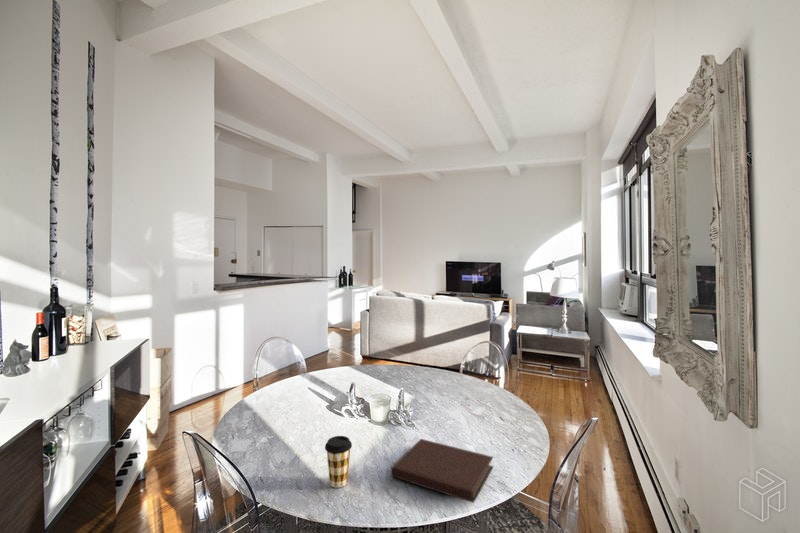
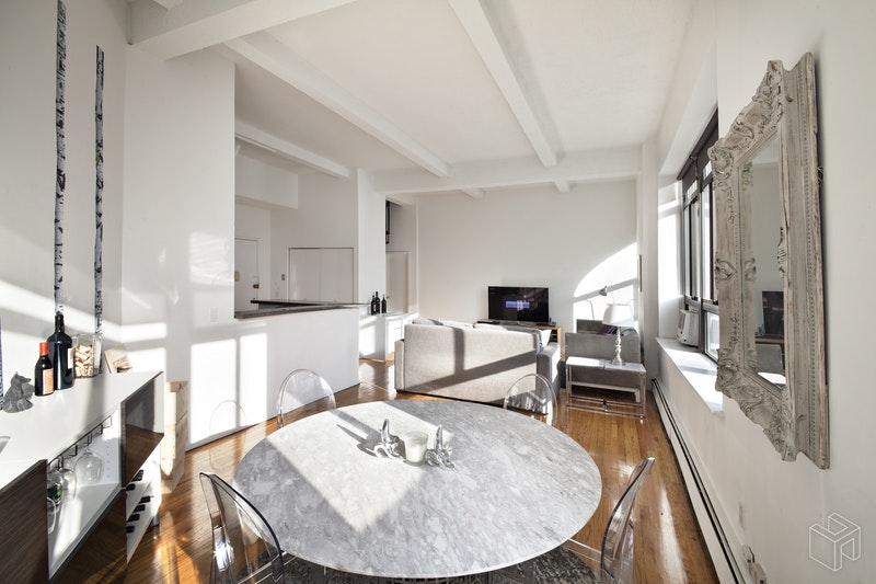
- coffee cup (338, 461)
- notebook (443, 466)
